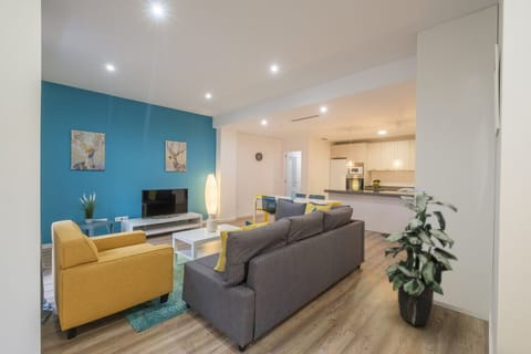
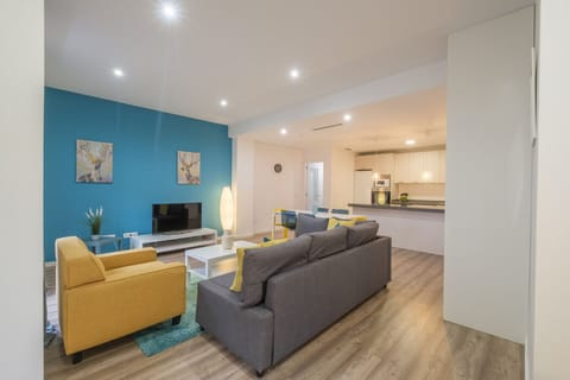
- indoor plant (414, 252)
